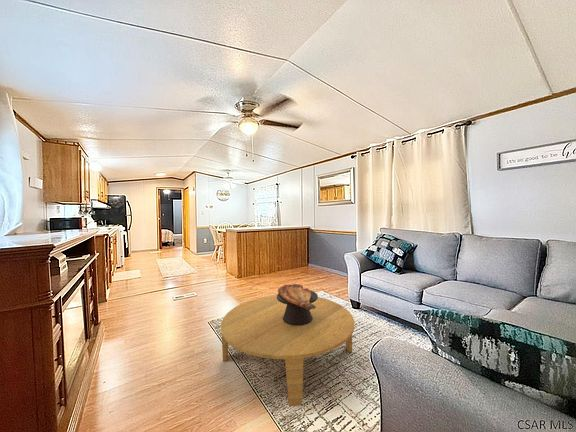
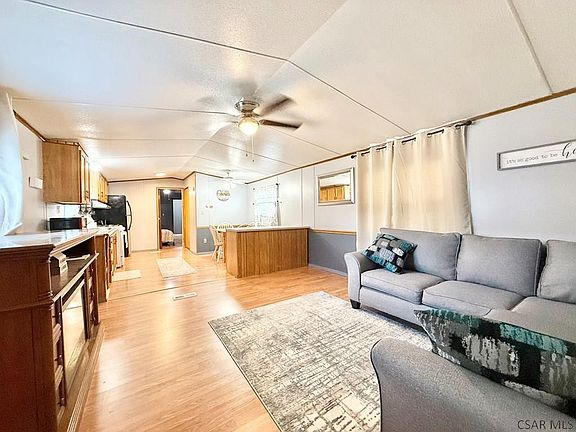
- coffee table (288, 335)
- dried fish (297, 306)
